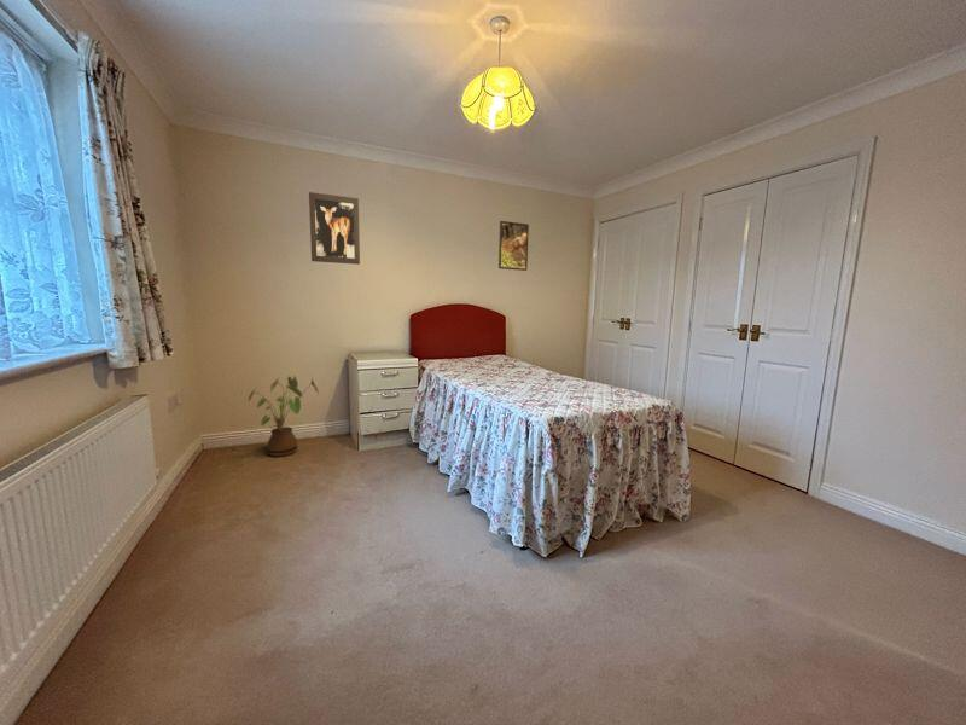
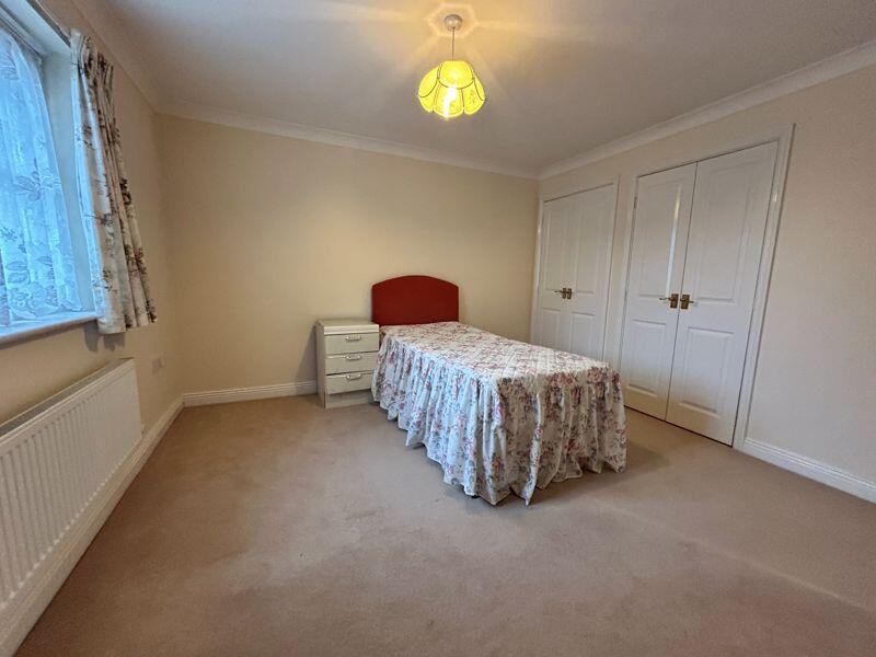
- wall art (334, 228)
- house plant (285, 416)
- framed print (513, 245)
